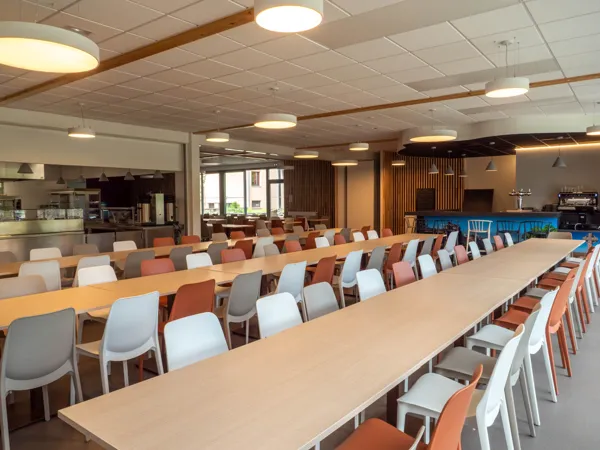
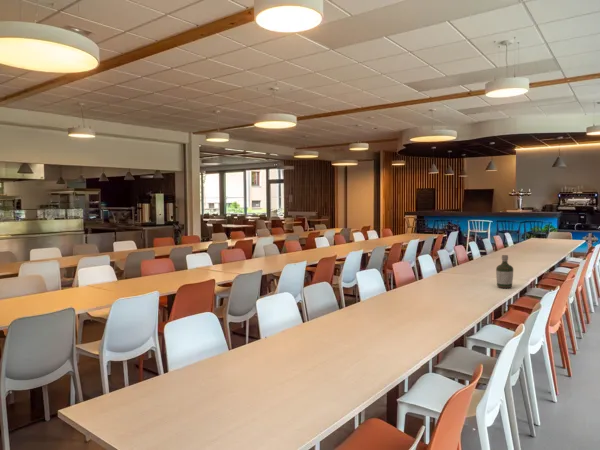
+ bottle (504, 271)
